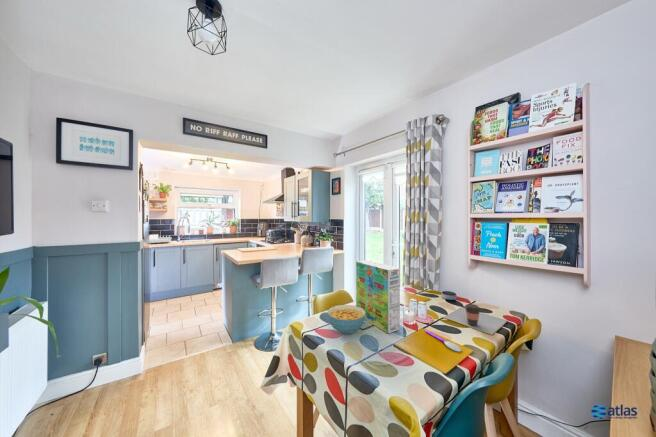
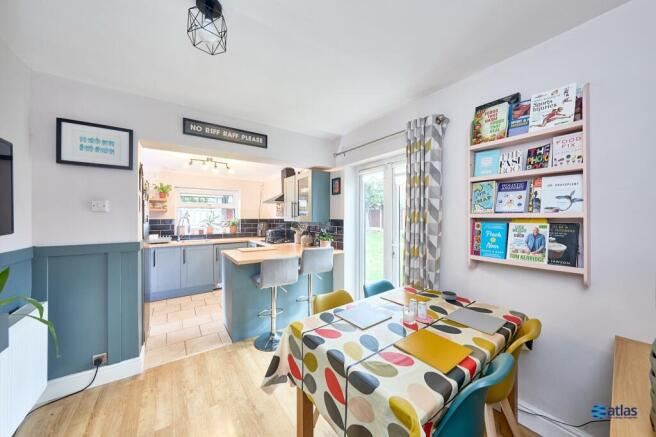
- cereal bowl (346, 321)
- spoon (441, 339)
- cereal box (376, 293)
- coffee cup (472, 314)
